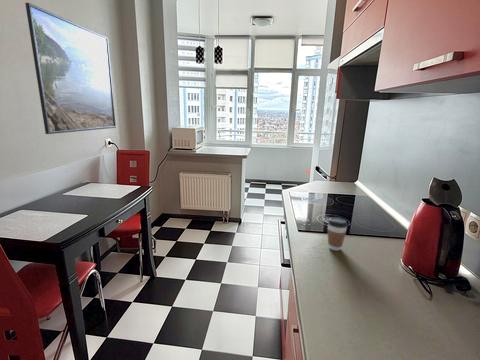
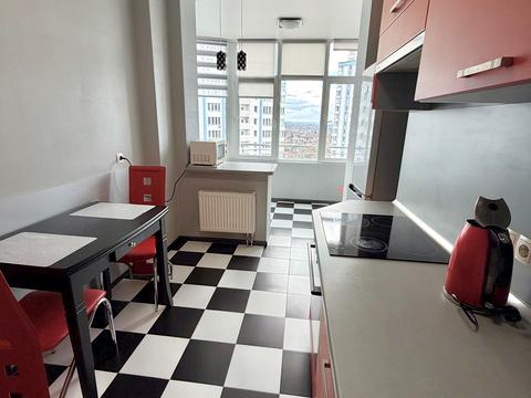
- coffee cup (336, 234)
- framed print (80, 79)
